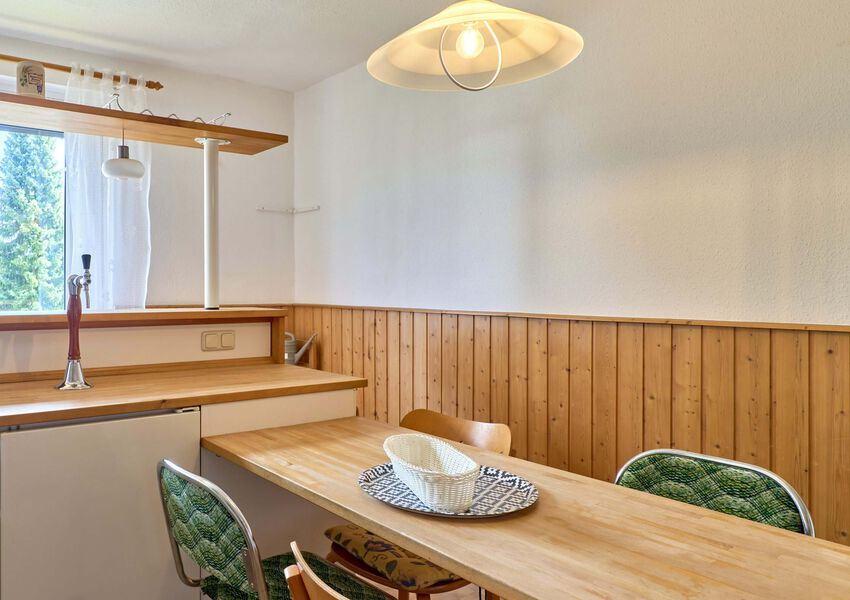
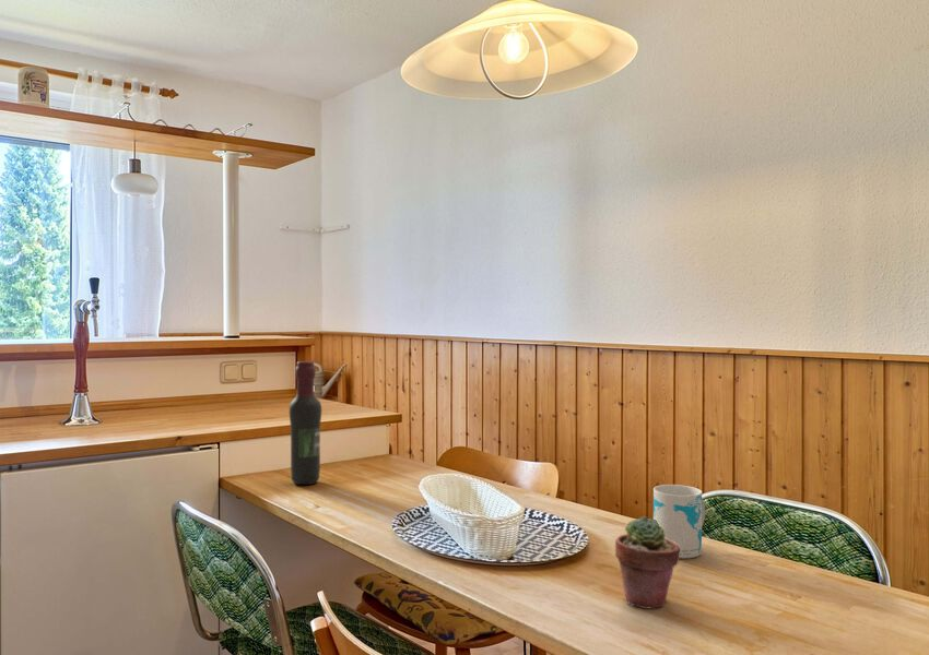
+ mug (683, 517)
+ potted succulent (646, 559)
+ wine bottle (305, 421)
